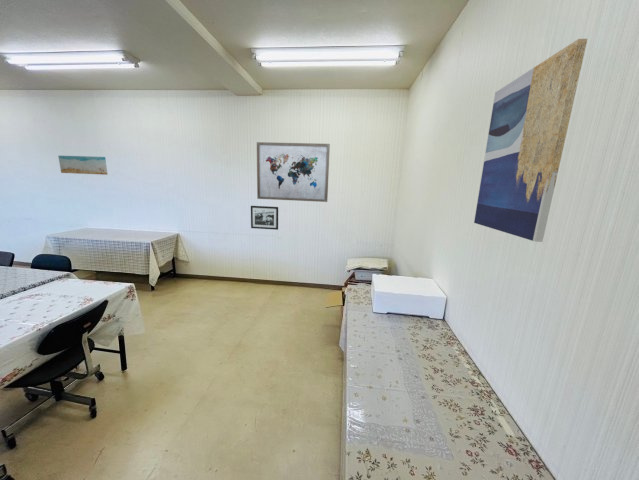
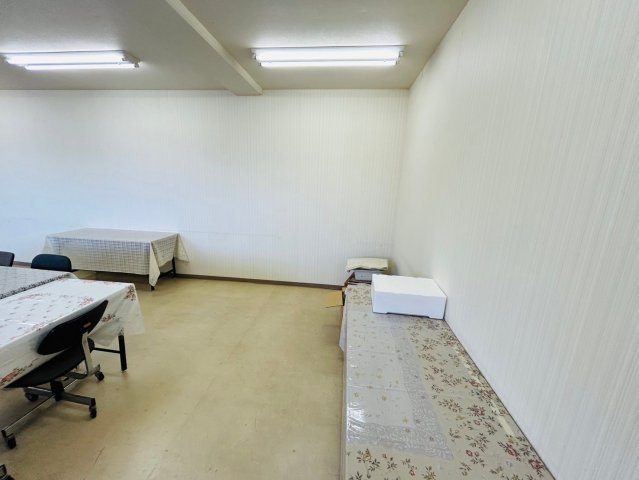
- wall art (515, 155)
- picture frame (264, 217)
- wall art (292, 172)
- wall art (83, 165)
